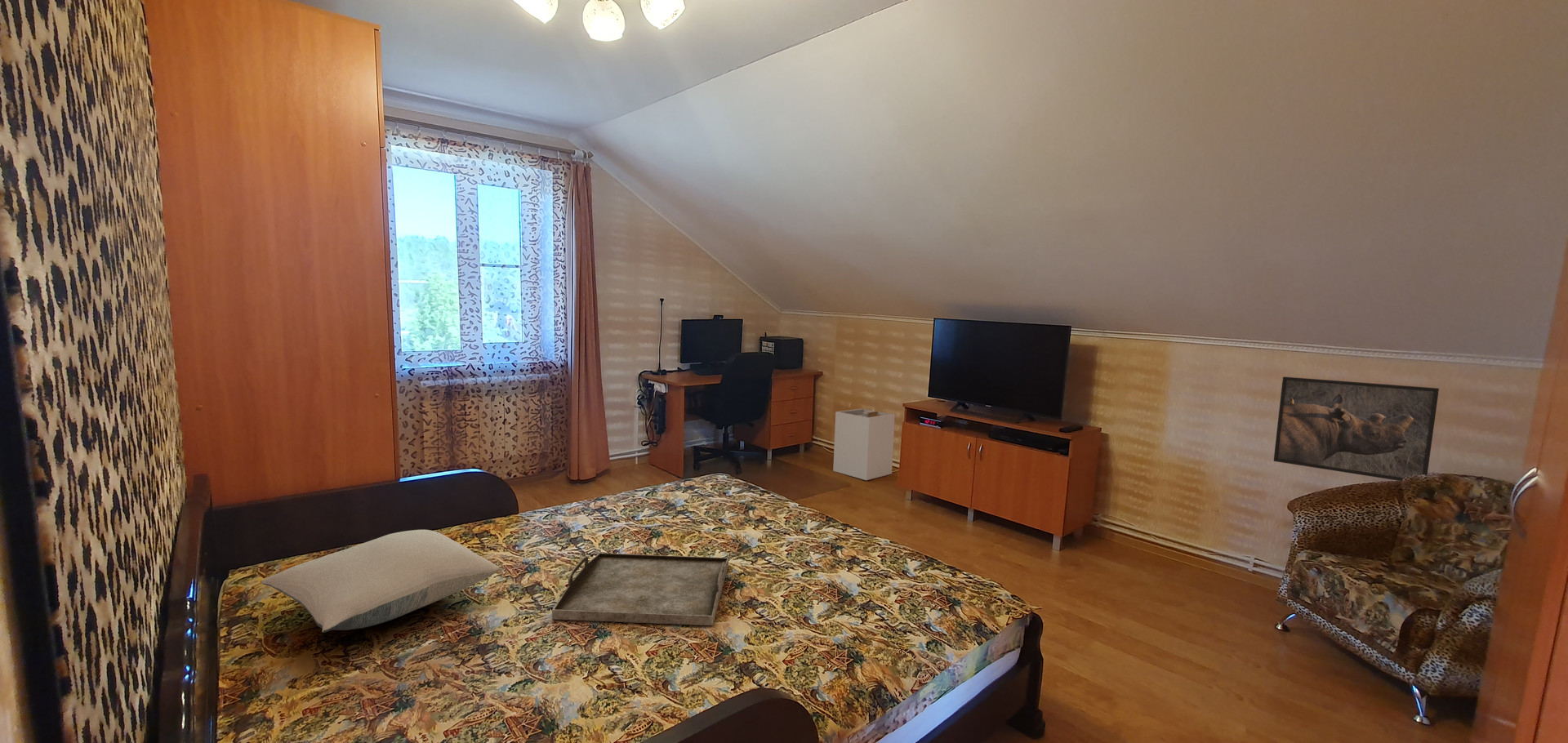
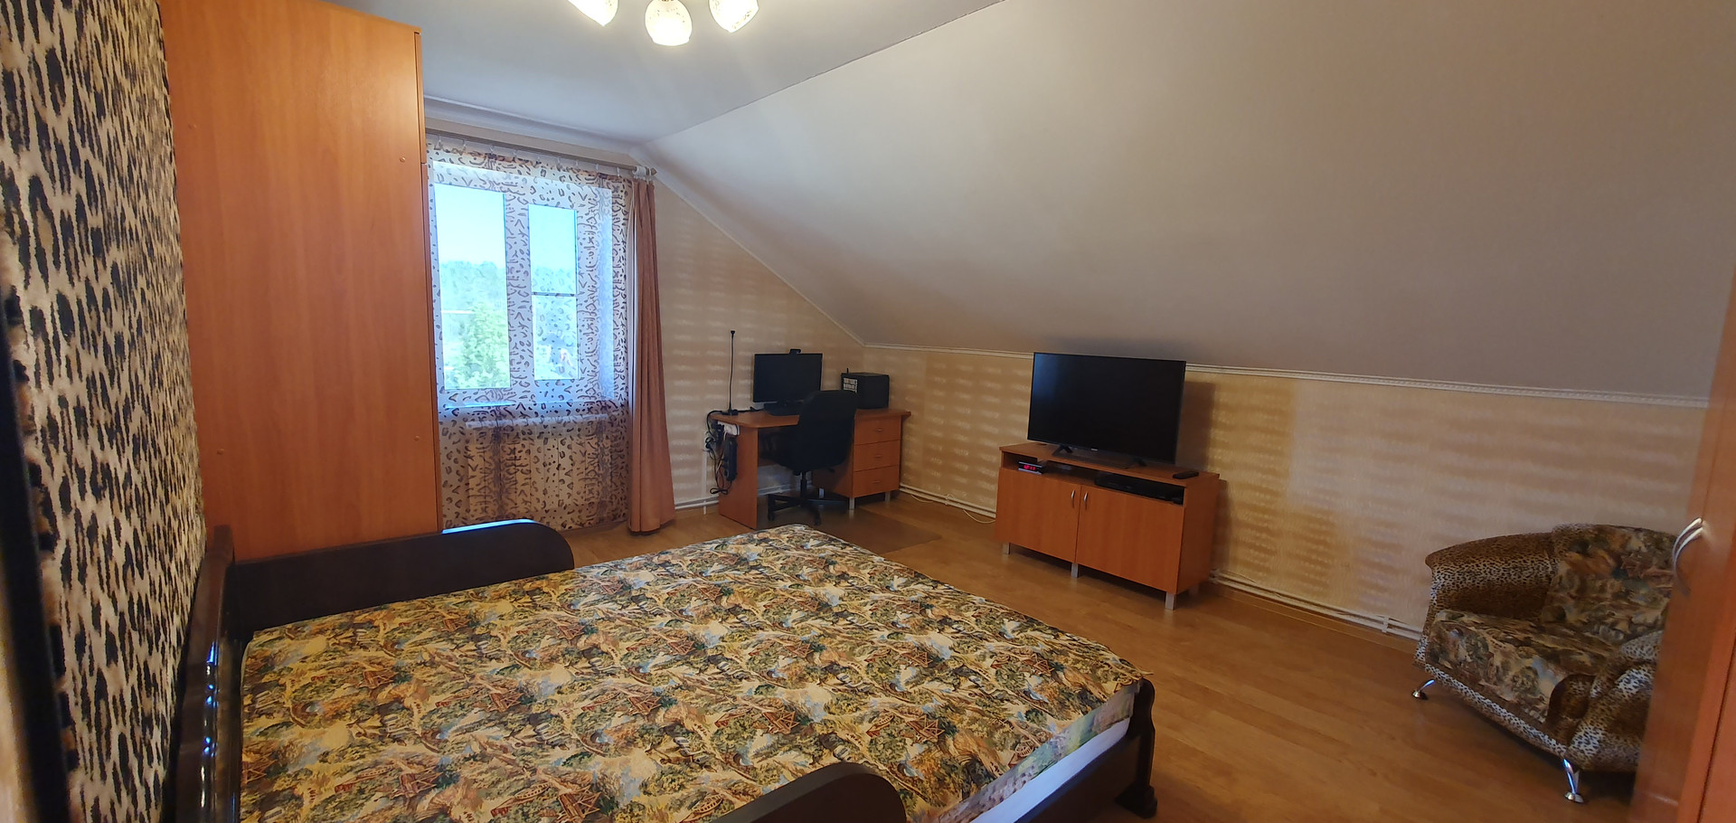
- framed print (1350, 427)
- serving tray (649, 577)
- laundry hamper (864, 443)
- pillow (385, 576)
